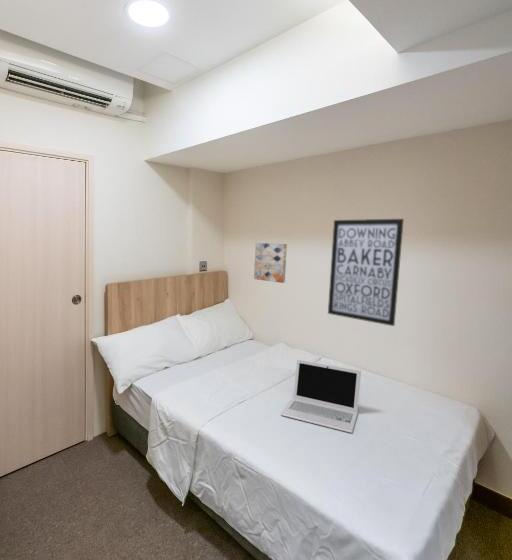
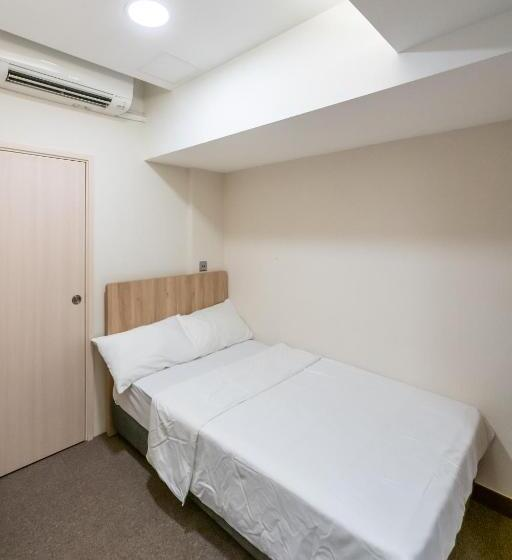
- wall art (362, 270)
- wall art (269, 262)
- laptop (321, 392)
